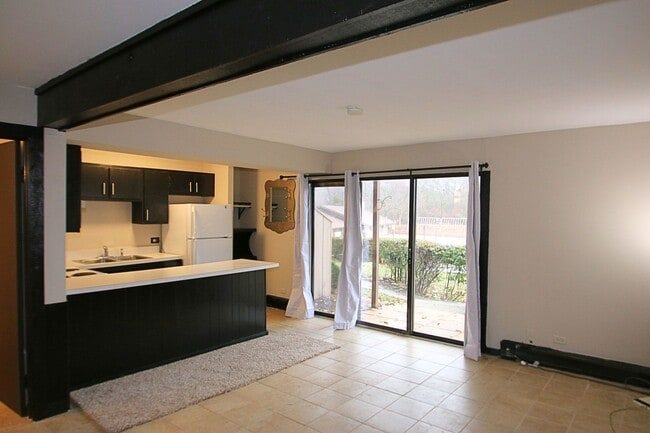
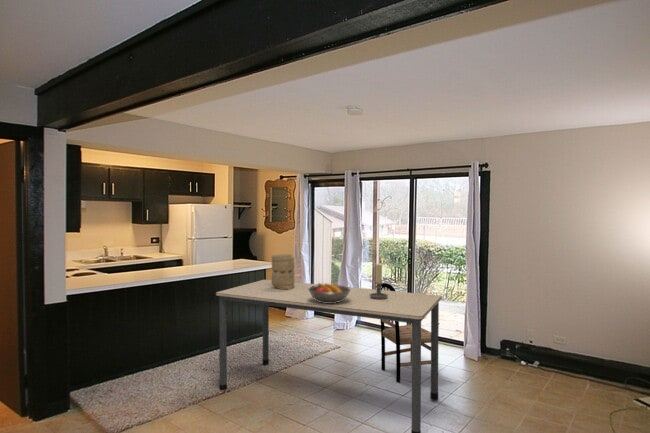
+ chair (407, 327)
+ dining table (334, 313)
+ vase (283, 271)
+ fruit bowl (329, 293)
+ candle holder (379, 280)
